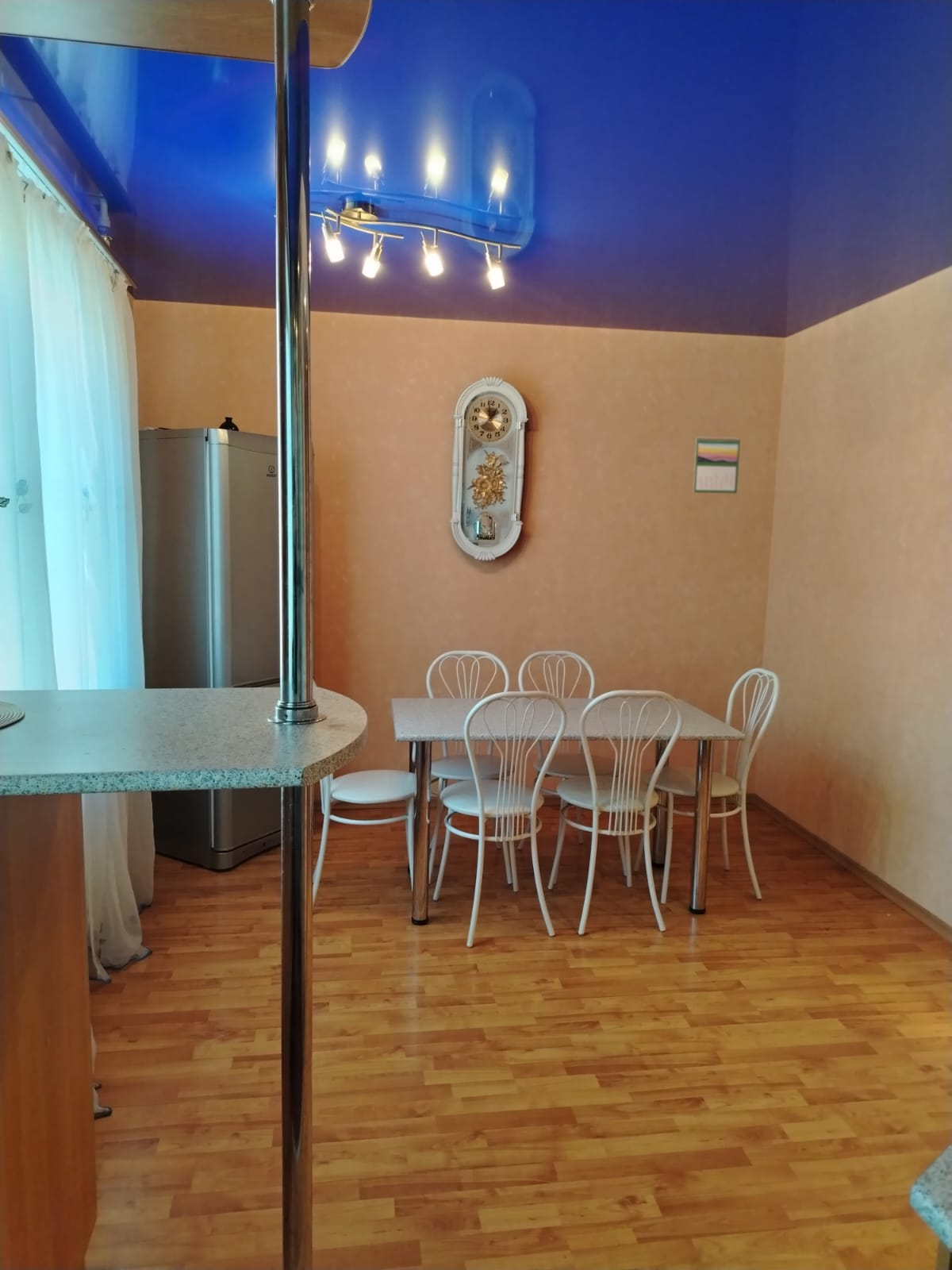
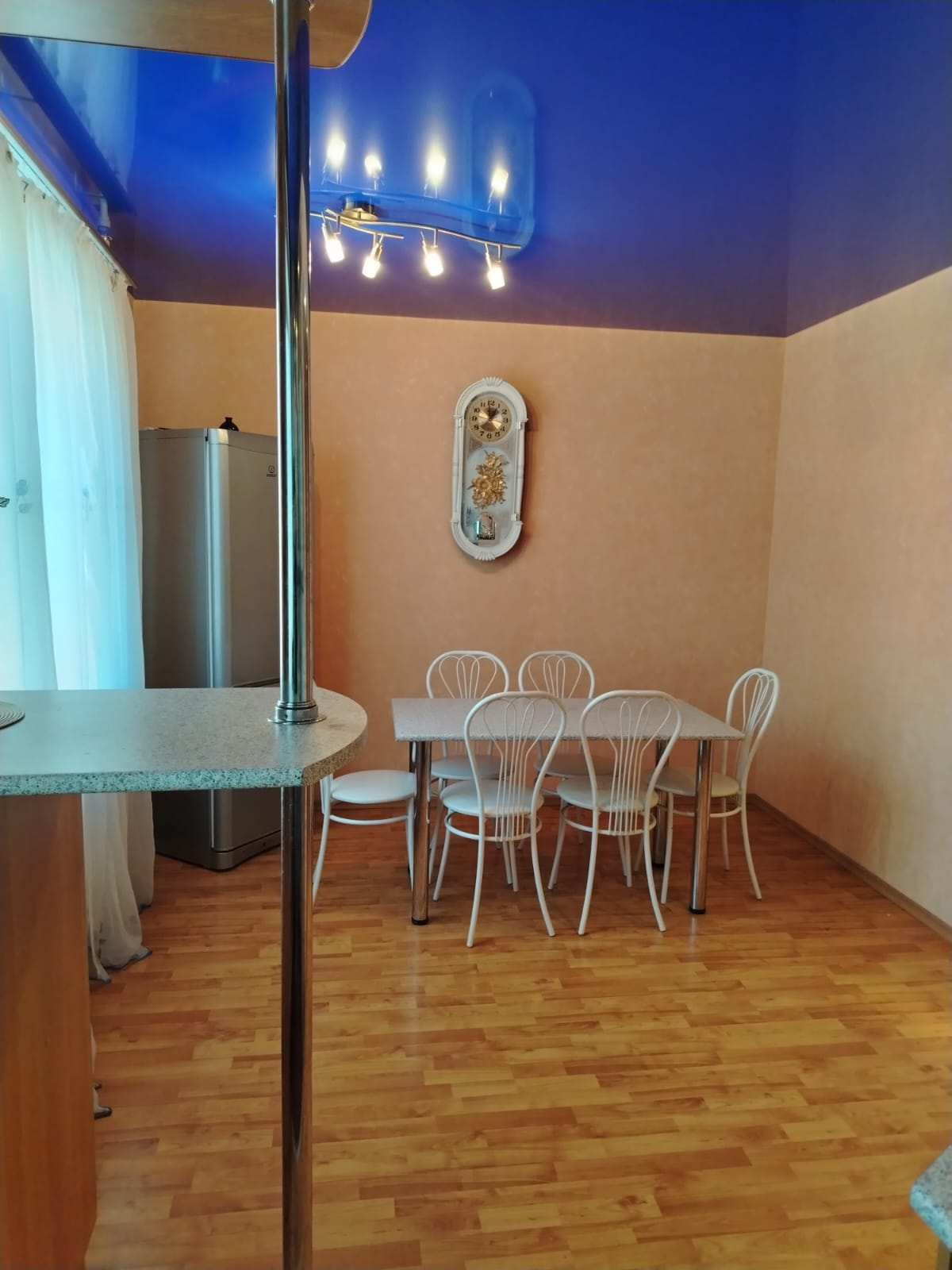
- calendar (716, 464)
